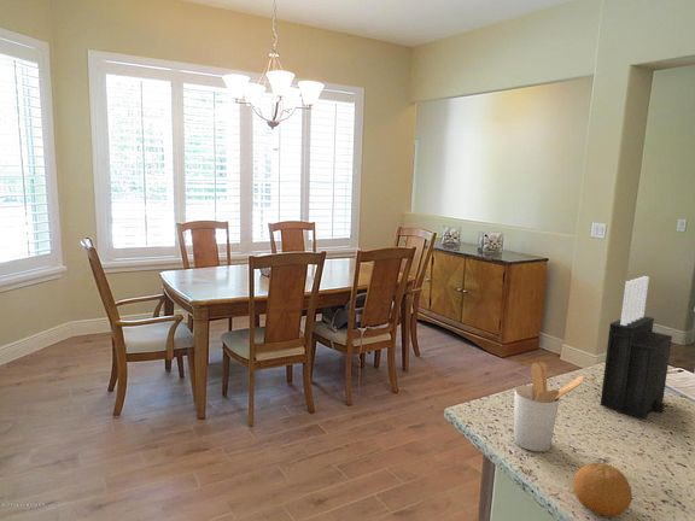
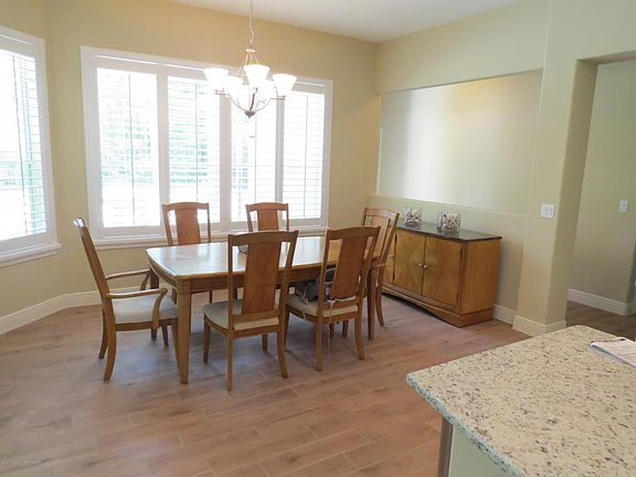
- knife block (644, 344)
- utensil holder (547, 408)
- fruit (601, 487)
